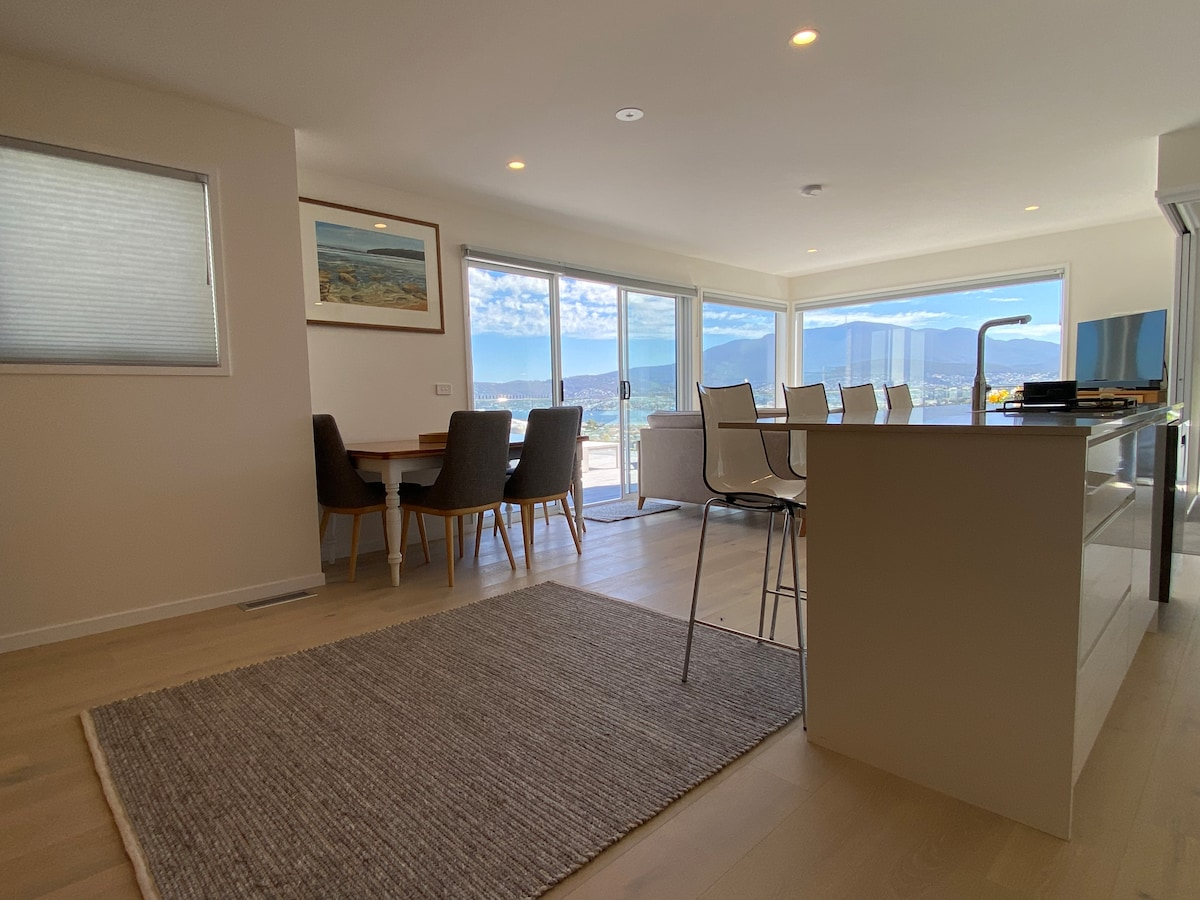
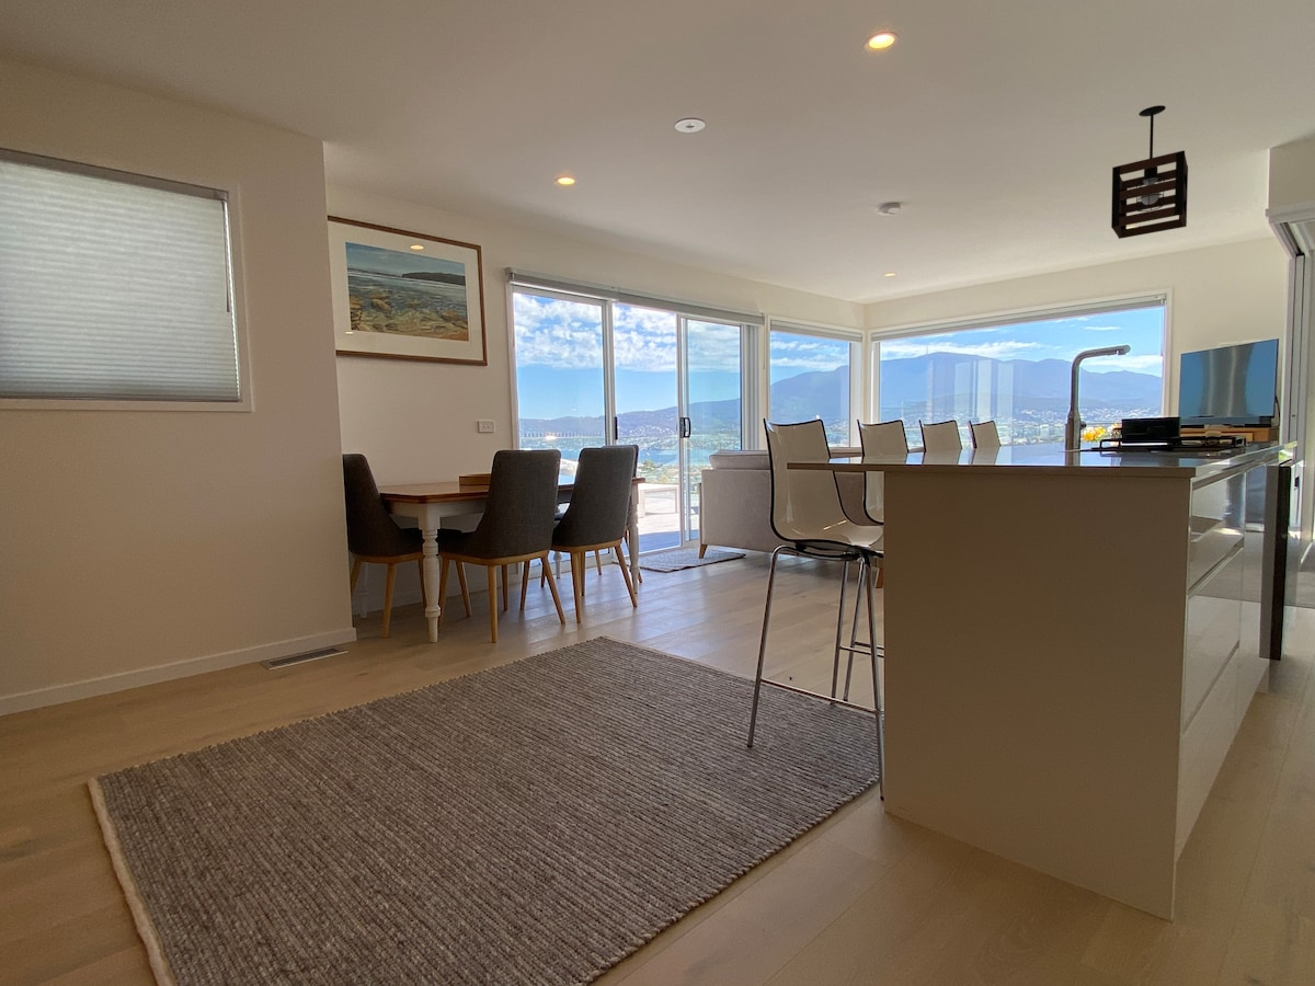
+ pendant light (1151, 169)
